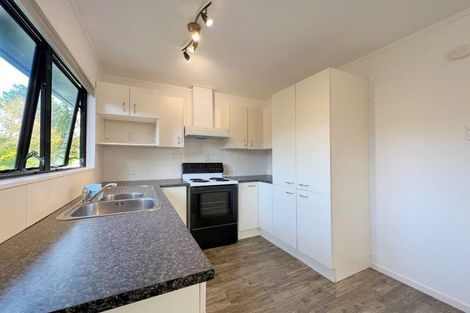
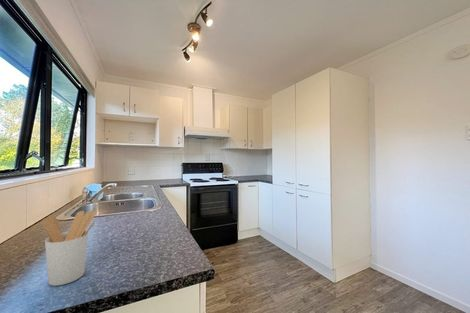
+ utensil holder (73, 242)
